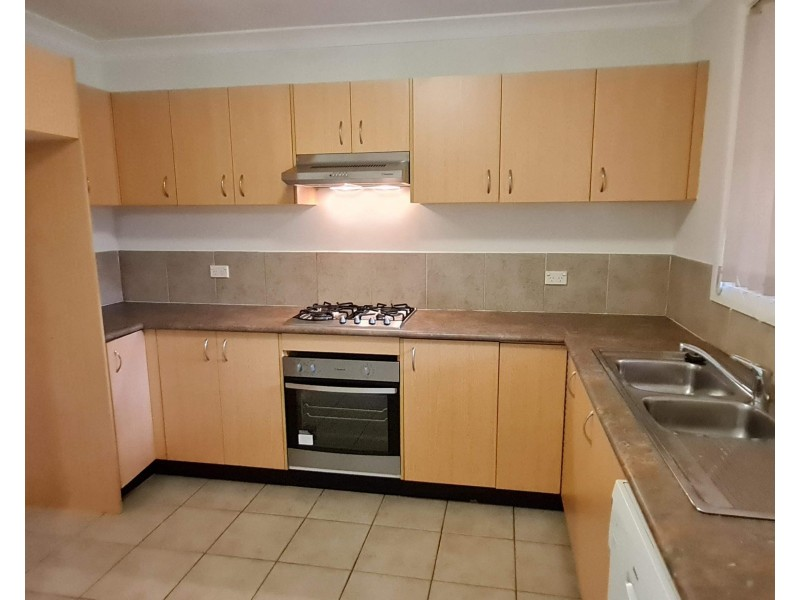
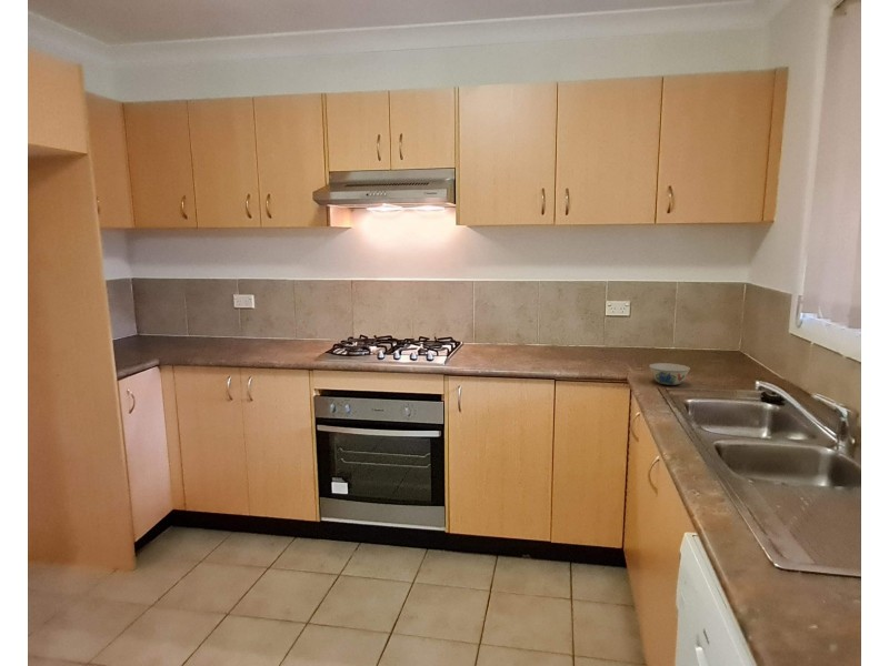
+ chinaware (668, 374)
